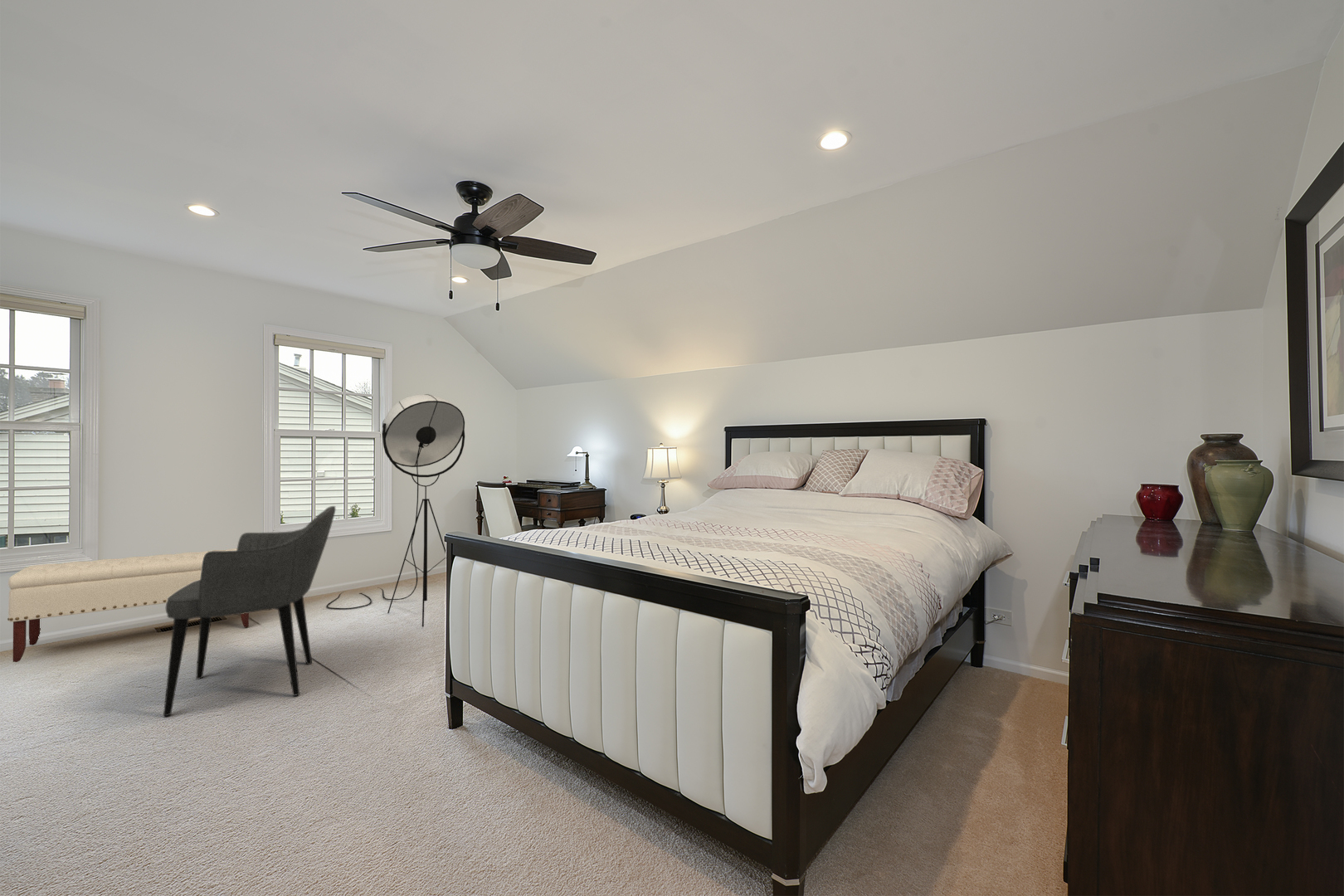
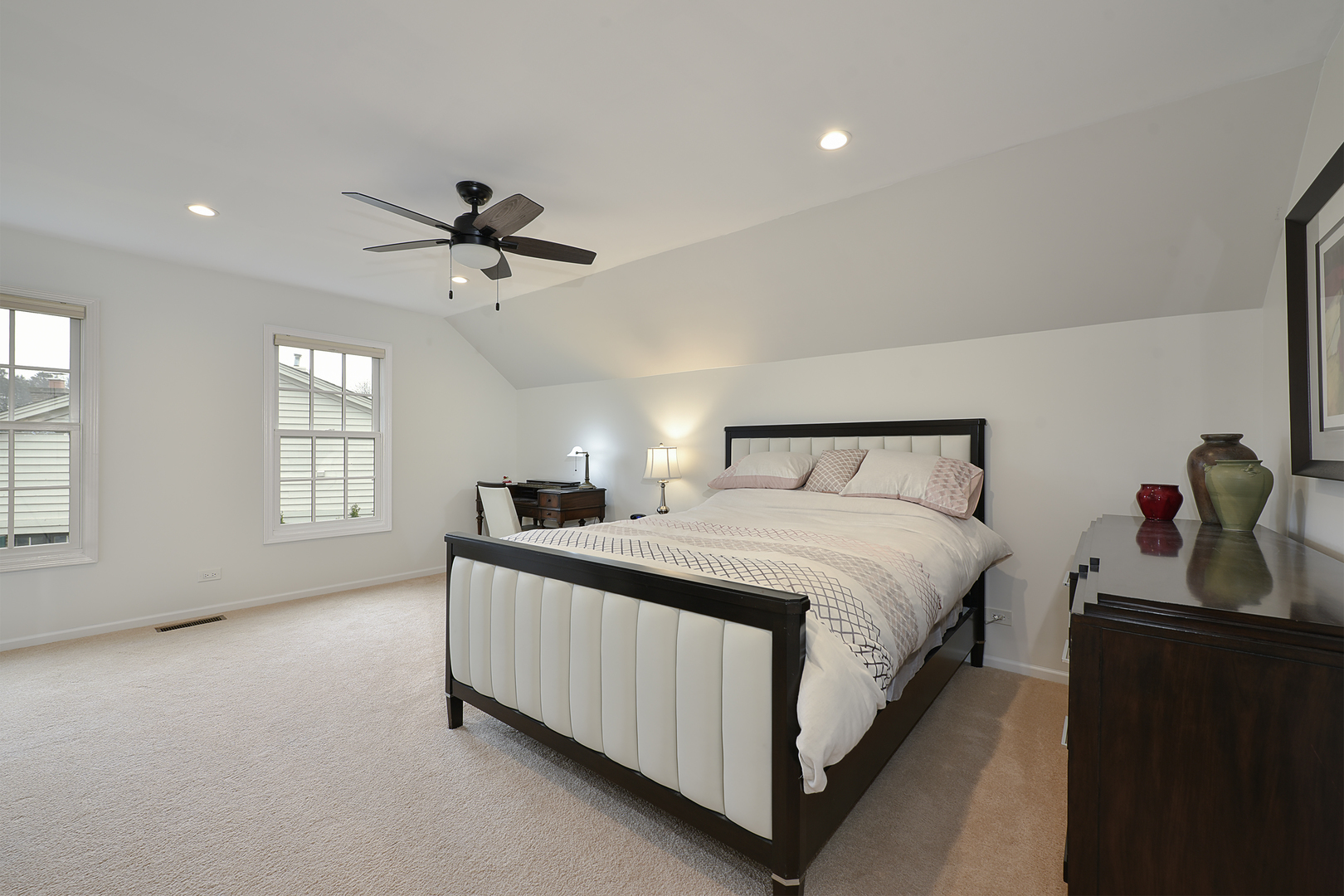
- floor lamp (416, 503)
- bench (144, 597)
- armchair (259, 597)
